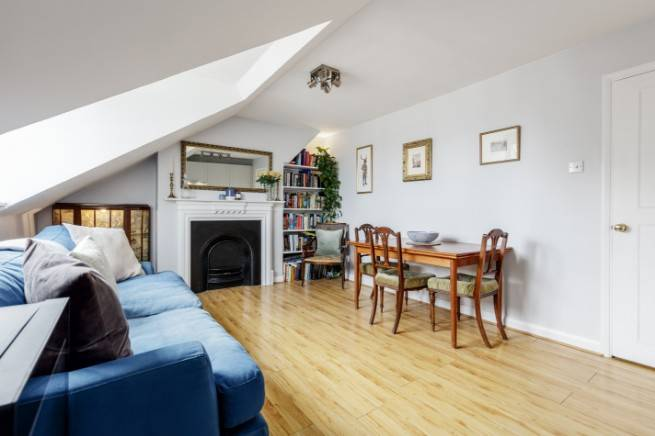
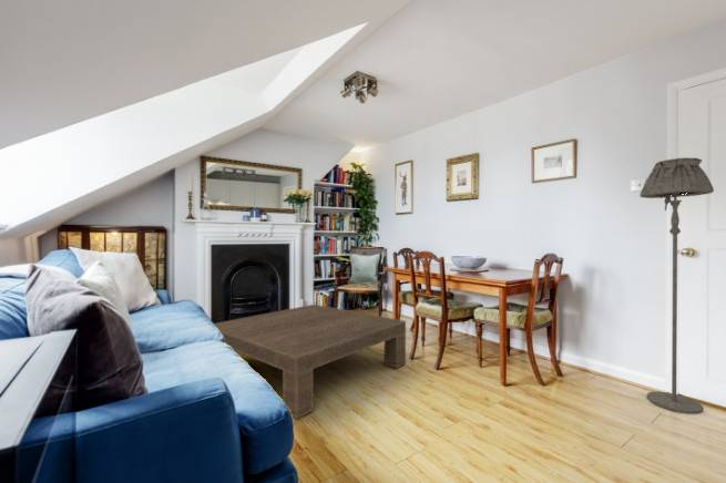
+ coffee table (307, 345)
+ floor lamp (674, 281)
